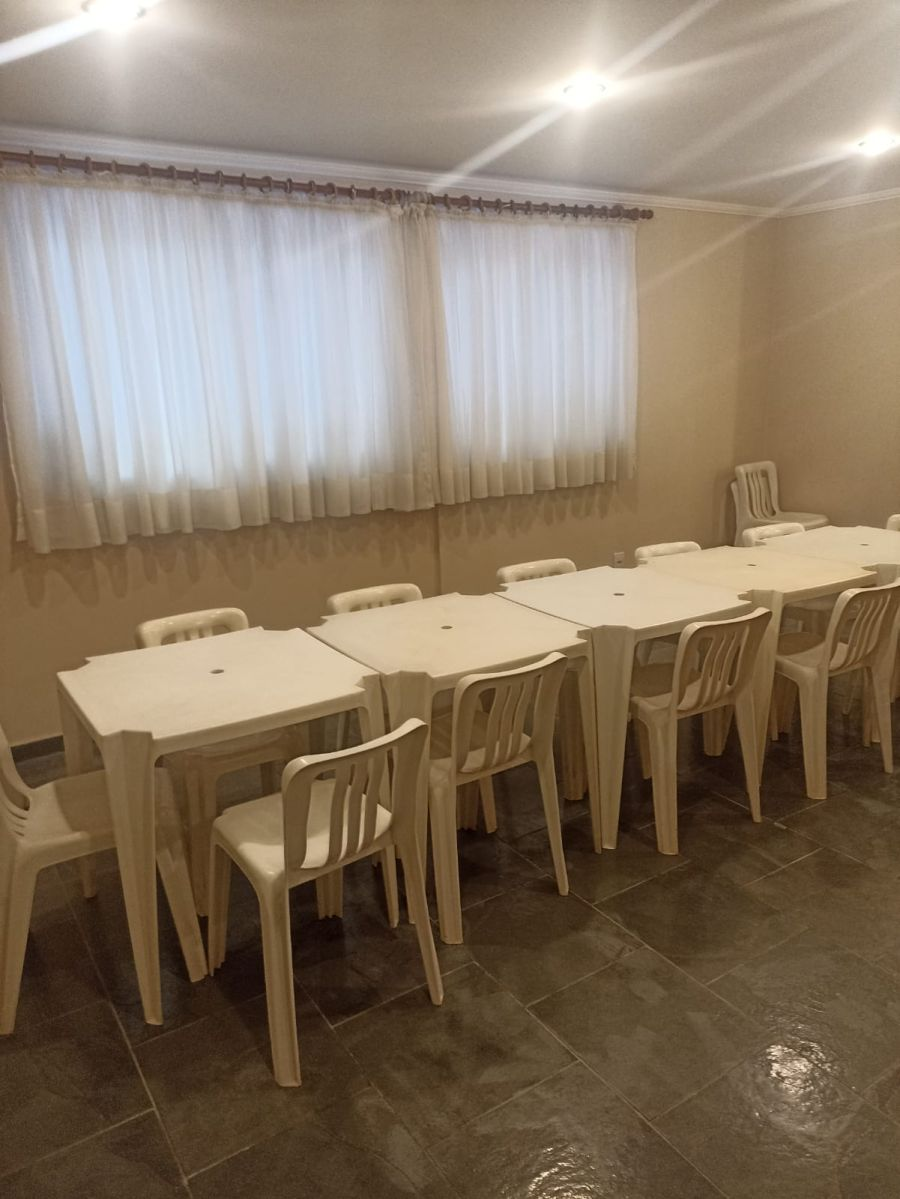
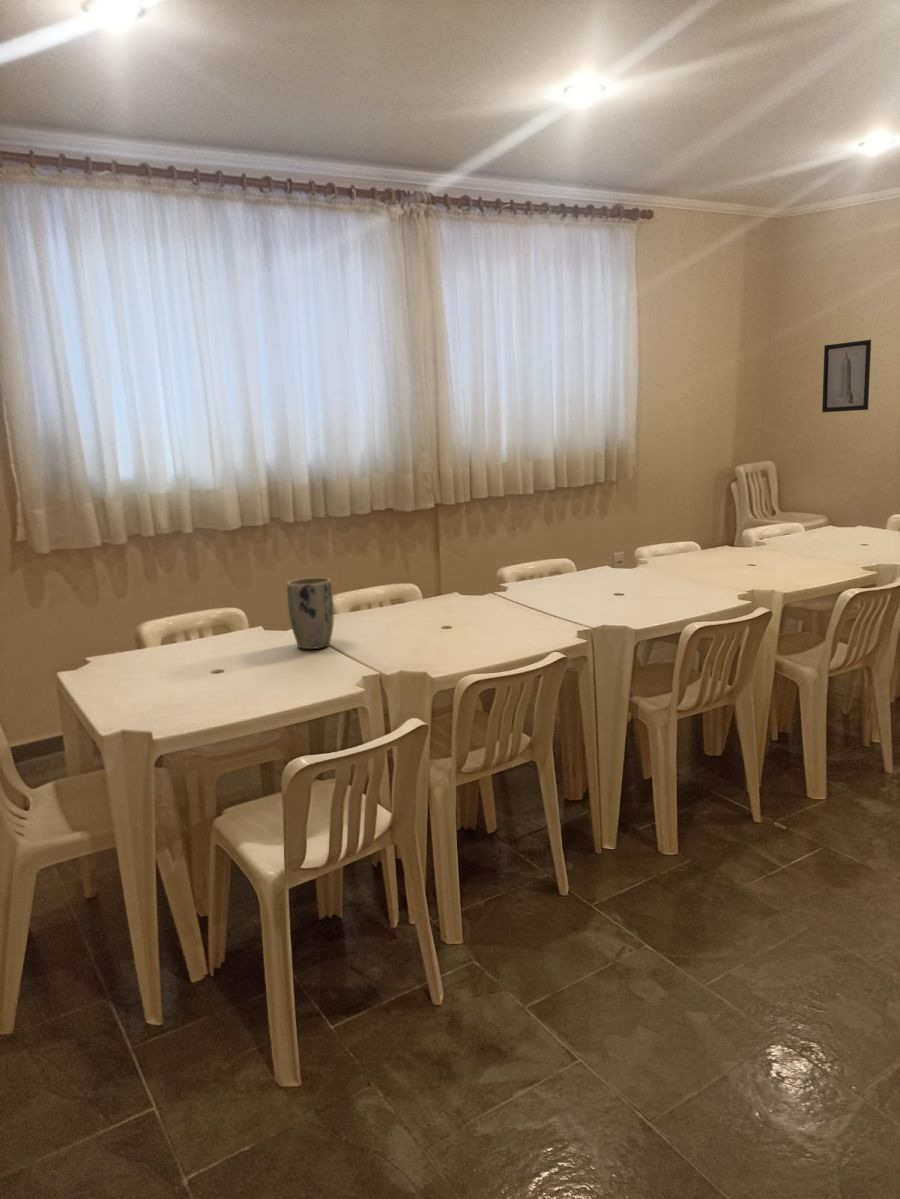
+ plant pot (311, 613)
+ wall art (845, 377)
